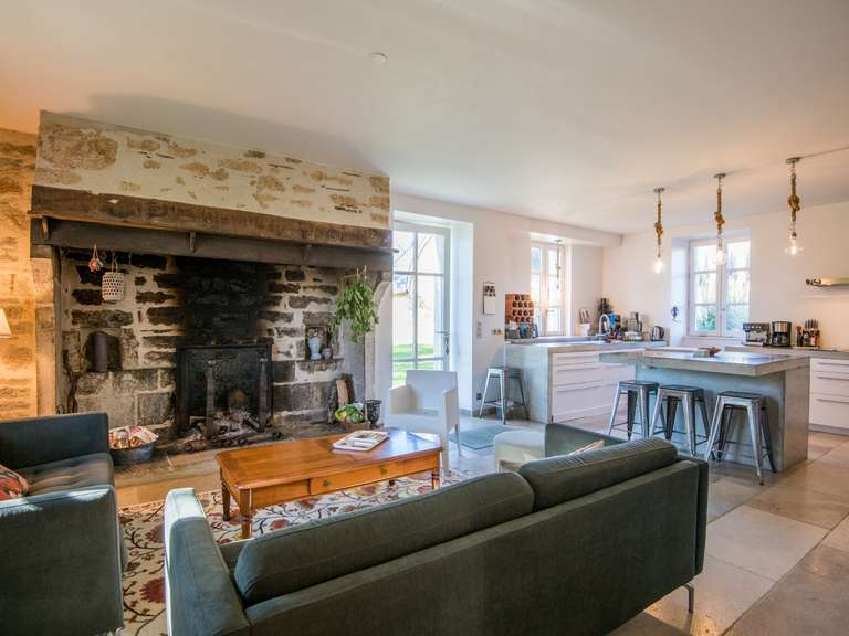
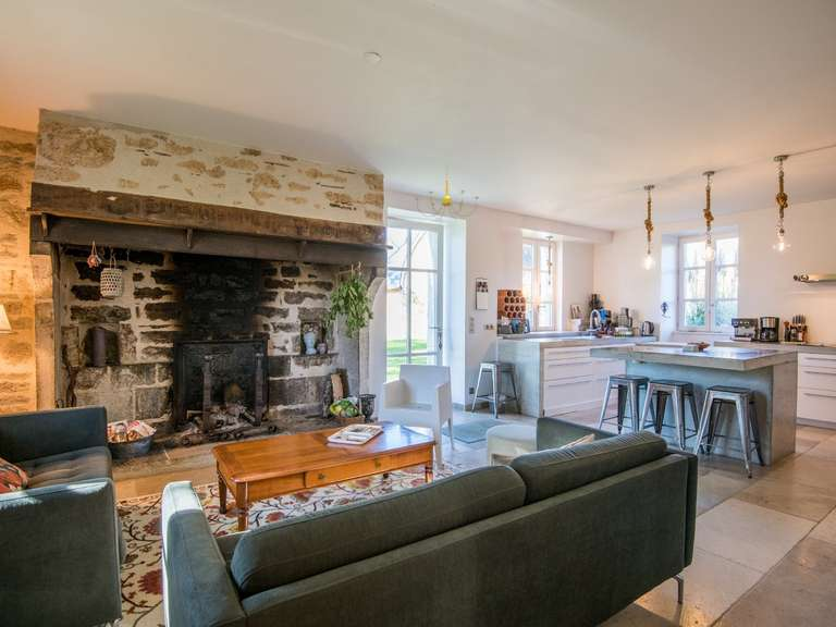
+ chandelier (446, 176)
